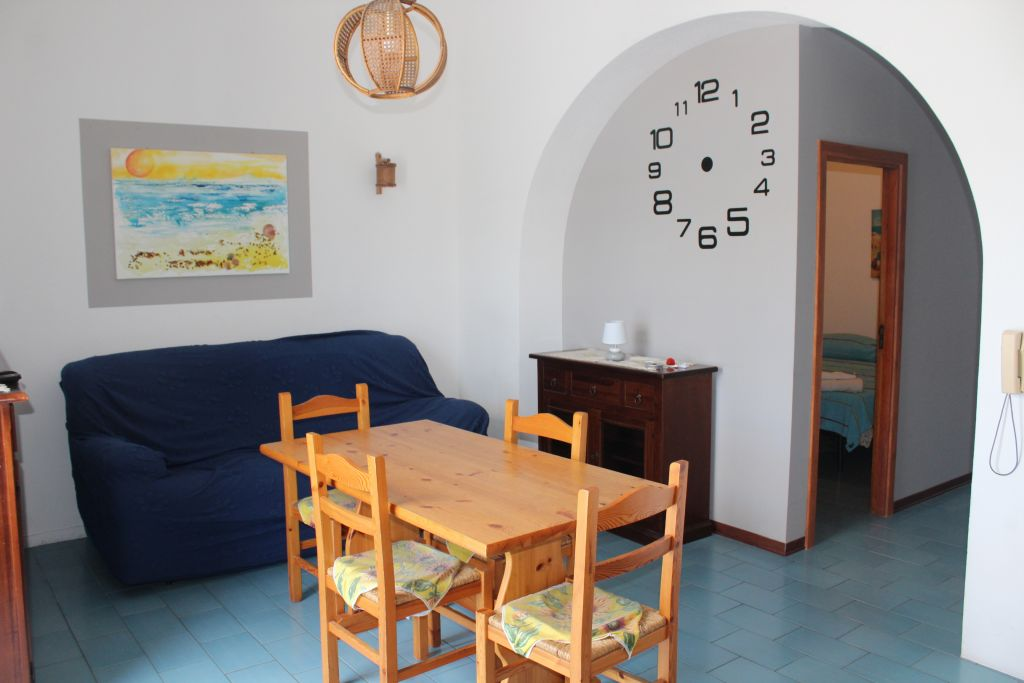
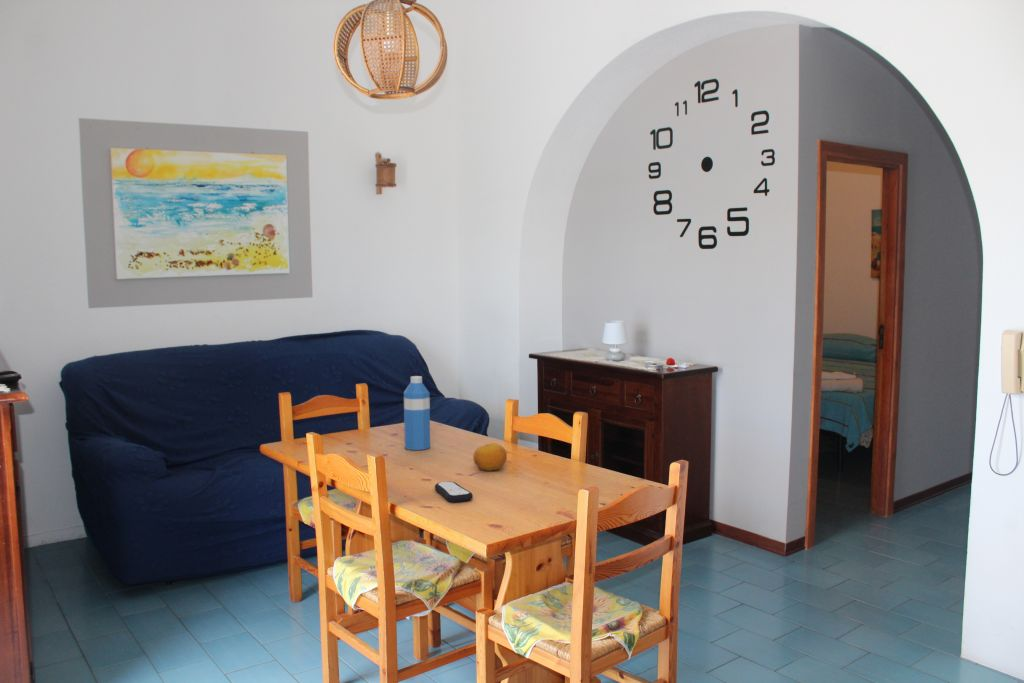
+ water bottle (416, 412)
+ remote control (452, 491)
+ fruit (490, 456)
